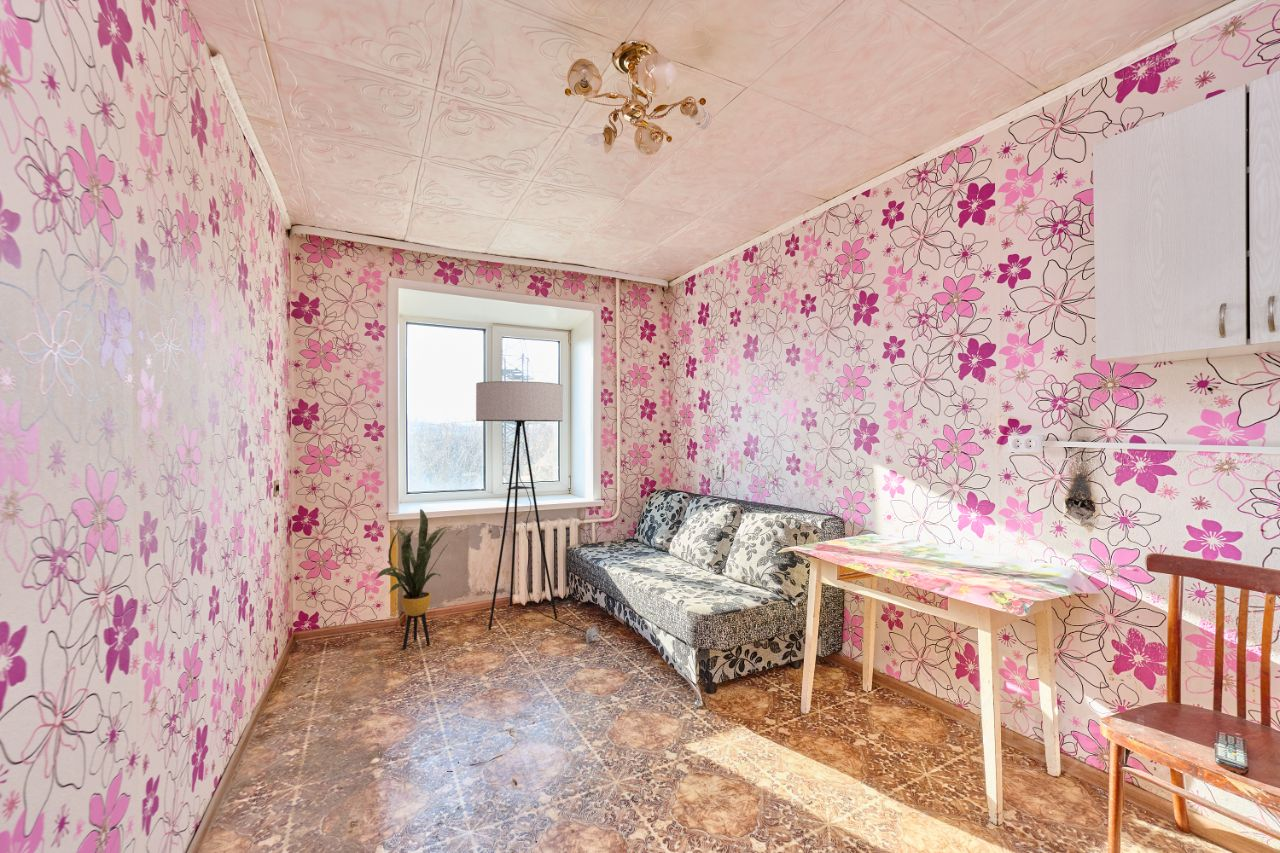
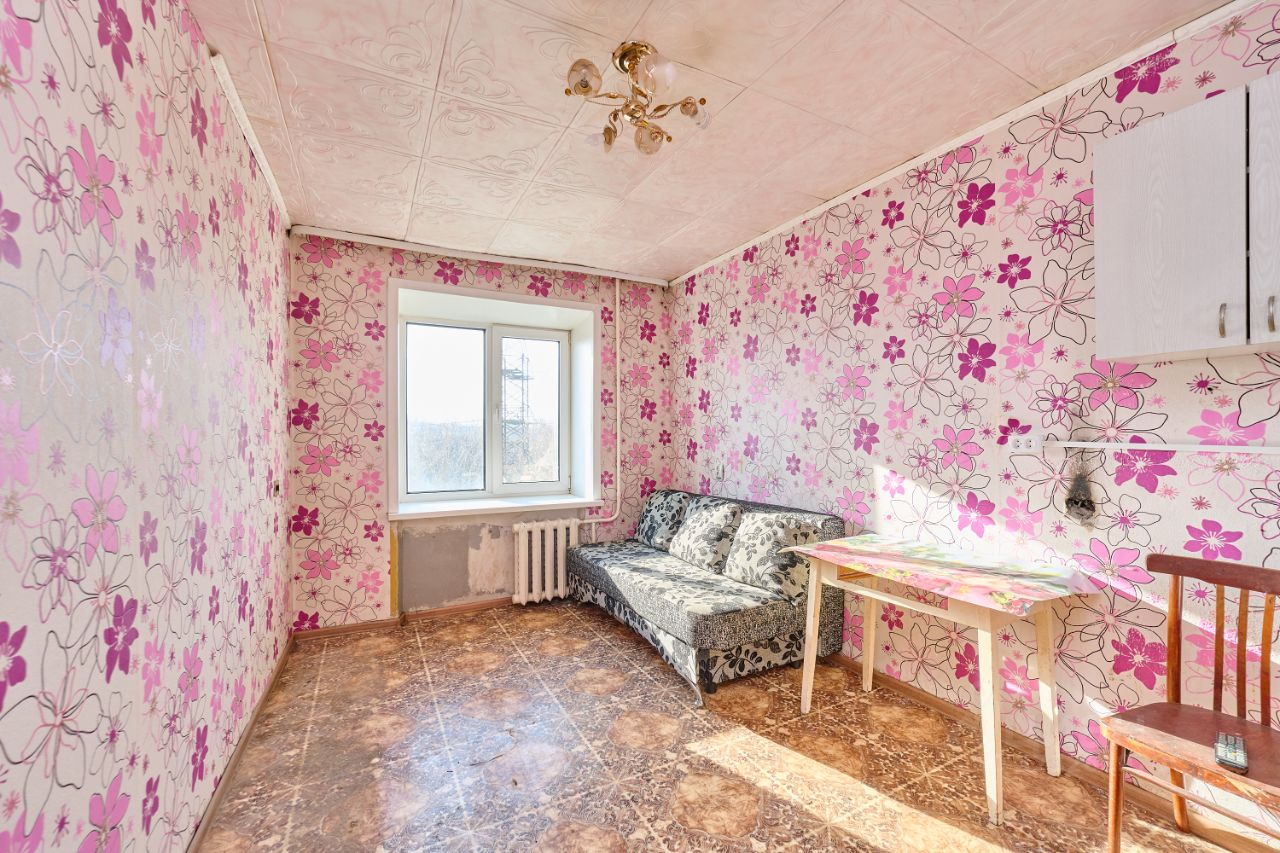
- floor lamp (530, 506)
- house plant (422, 578)
